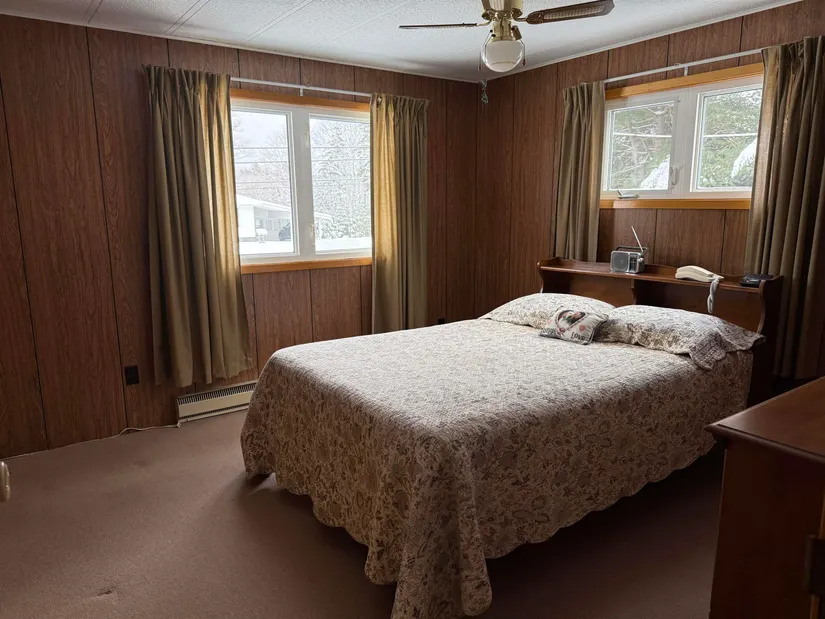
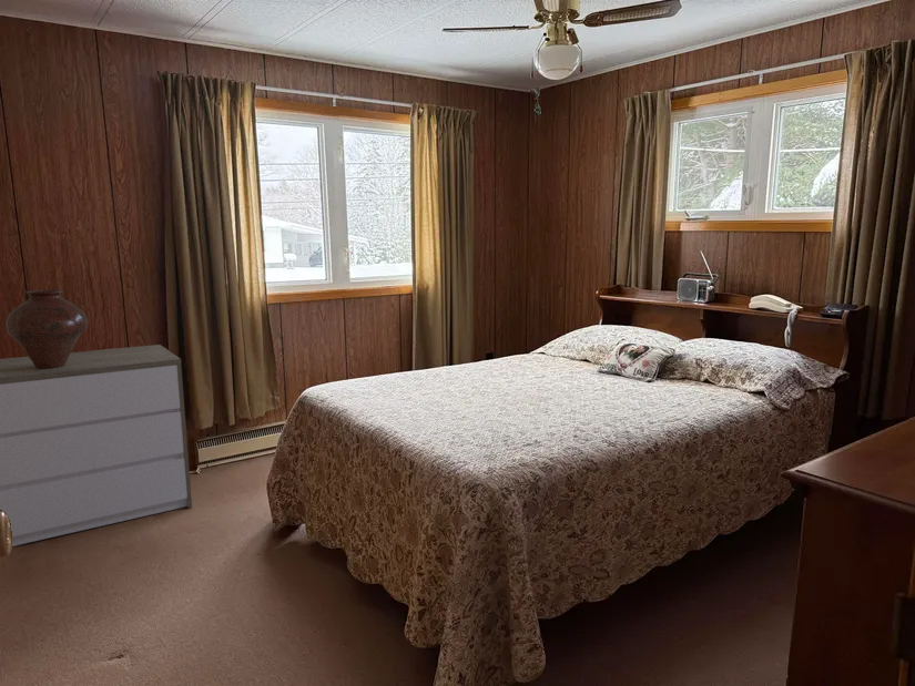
+ dresser (88, 436)
+ vase (48, 328)
